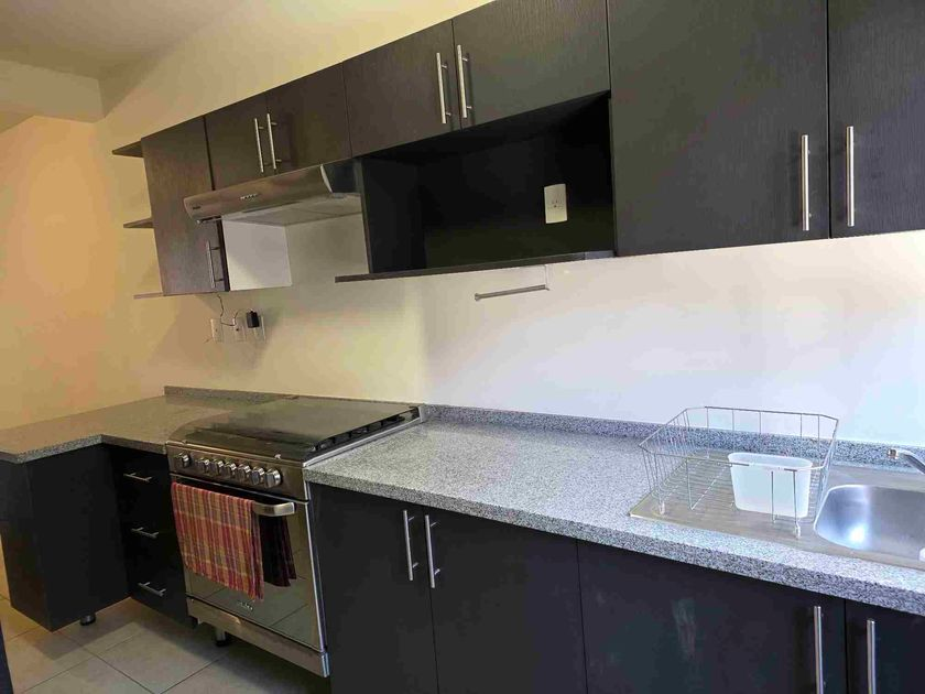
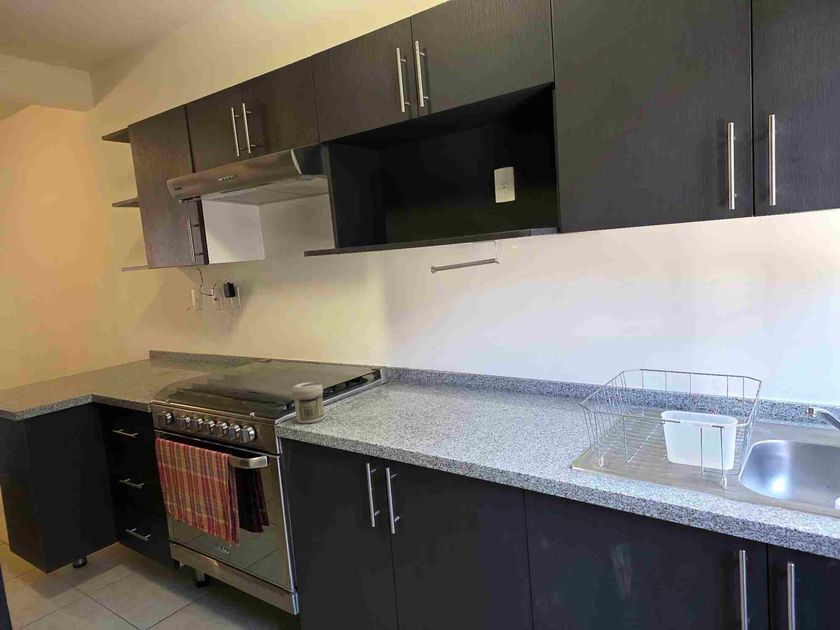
+ jar (308, 402)
